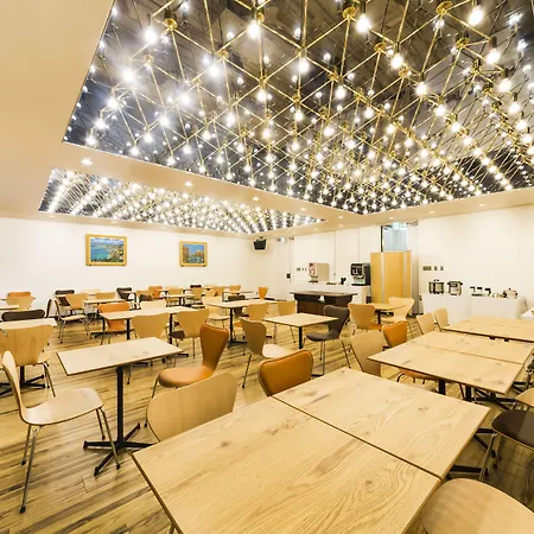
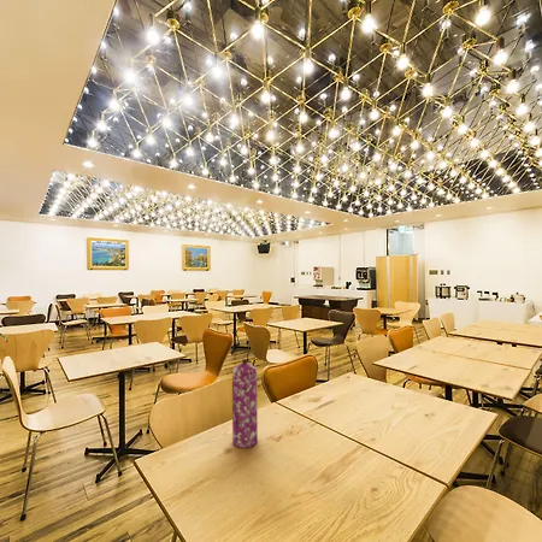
+ gas cylinder (245, 400)
